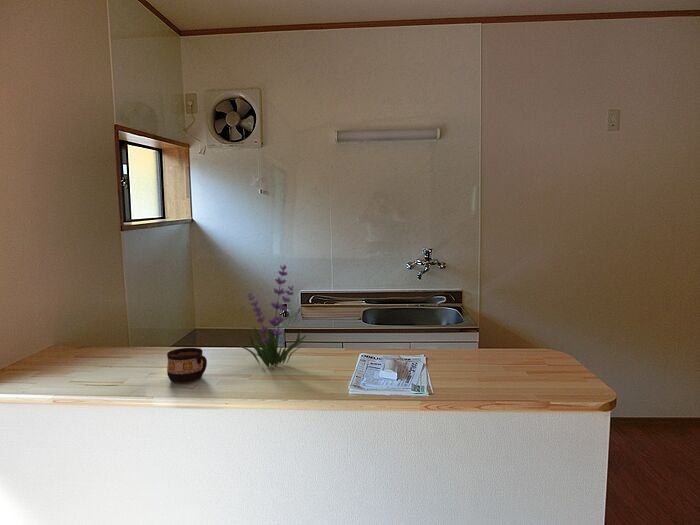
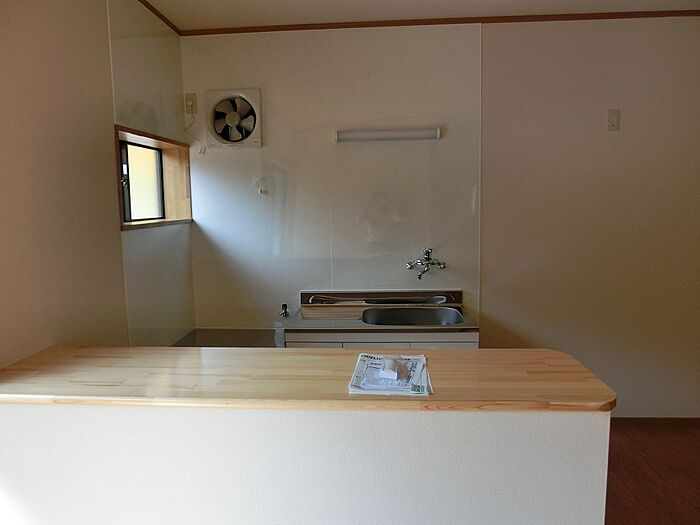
- cup (185, 366)
- plant (273, 318)
